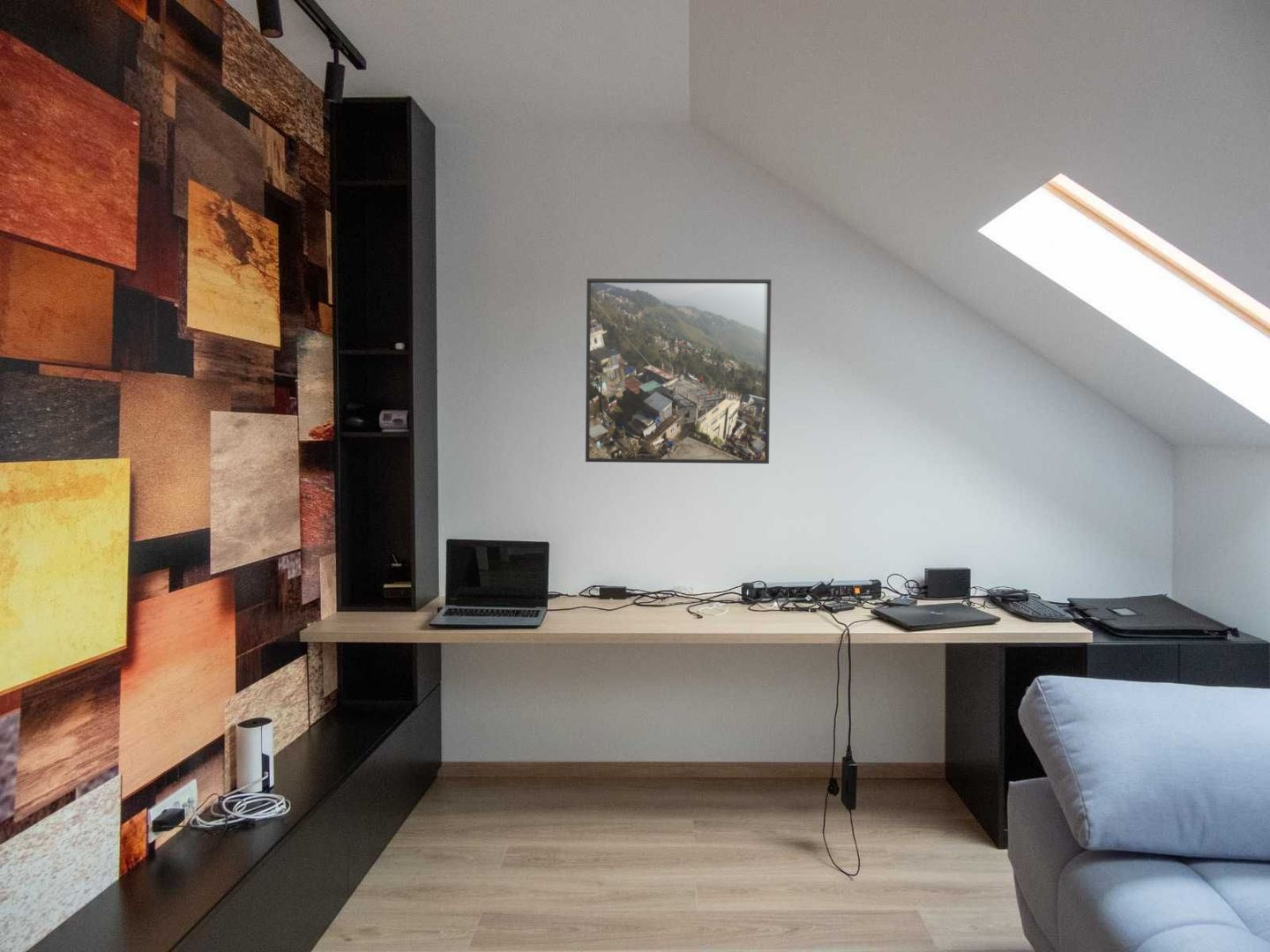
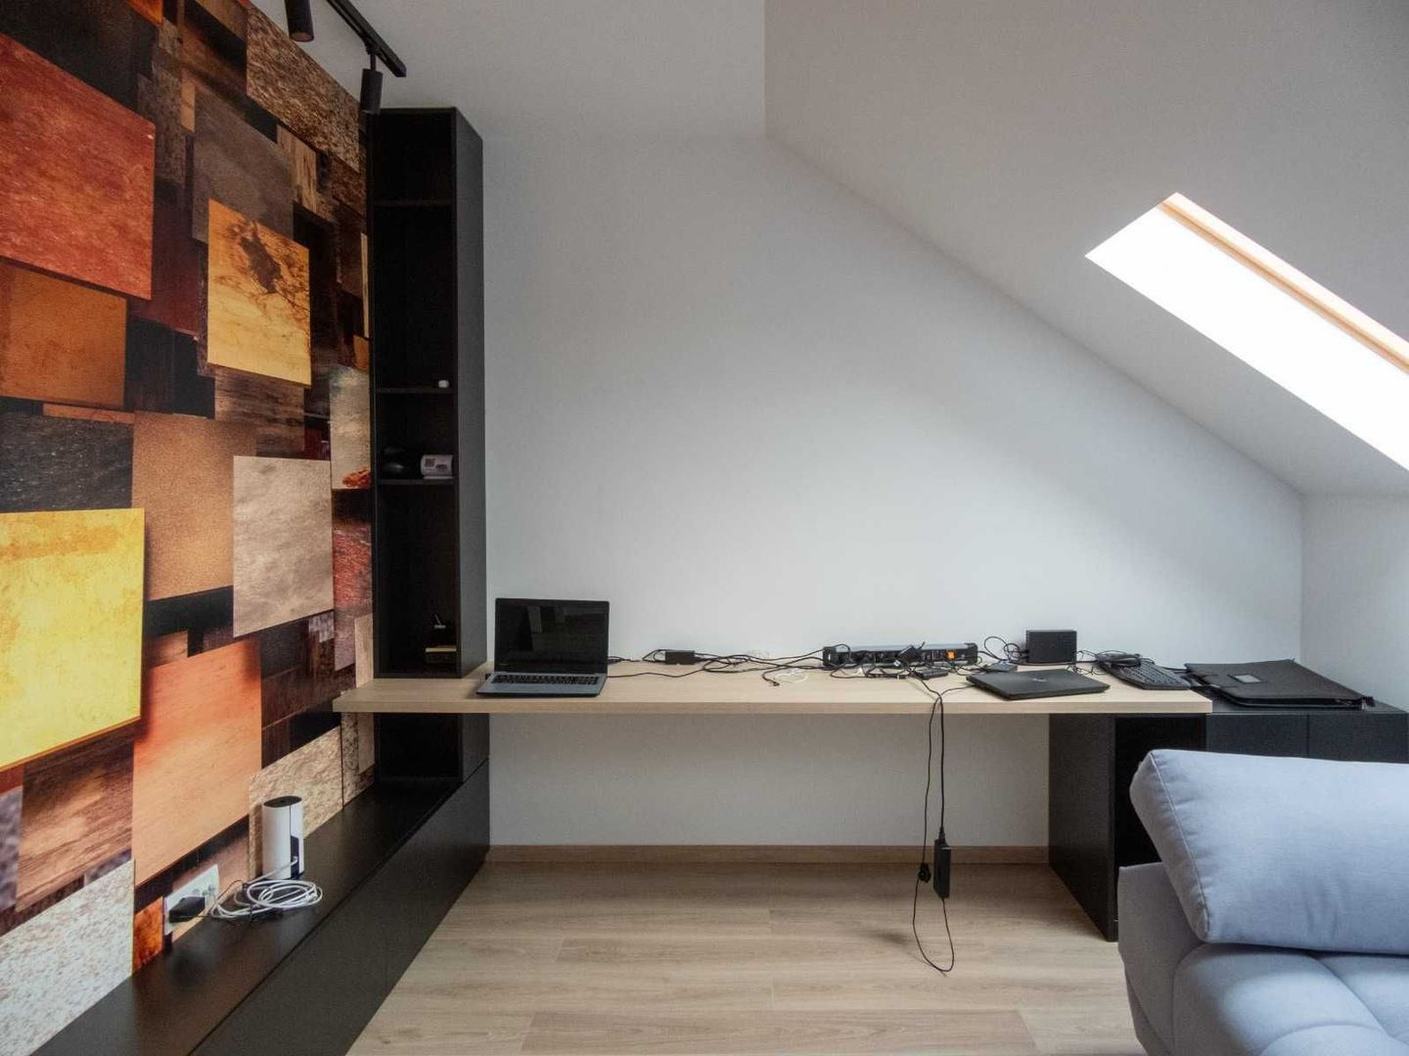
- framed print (677, 371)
